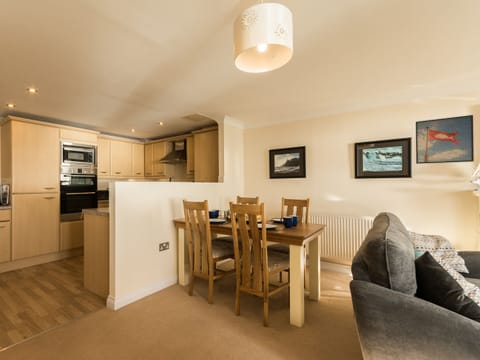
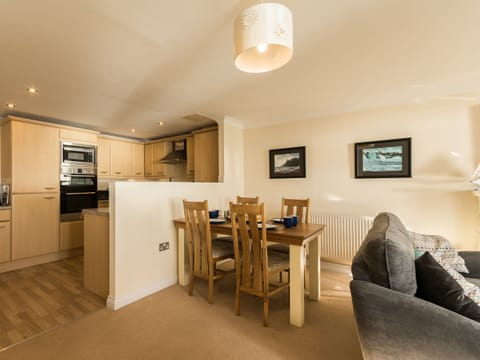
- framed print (443, 140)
